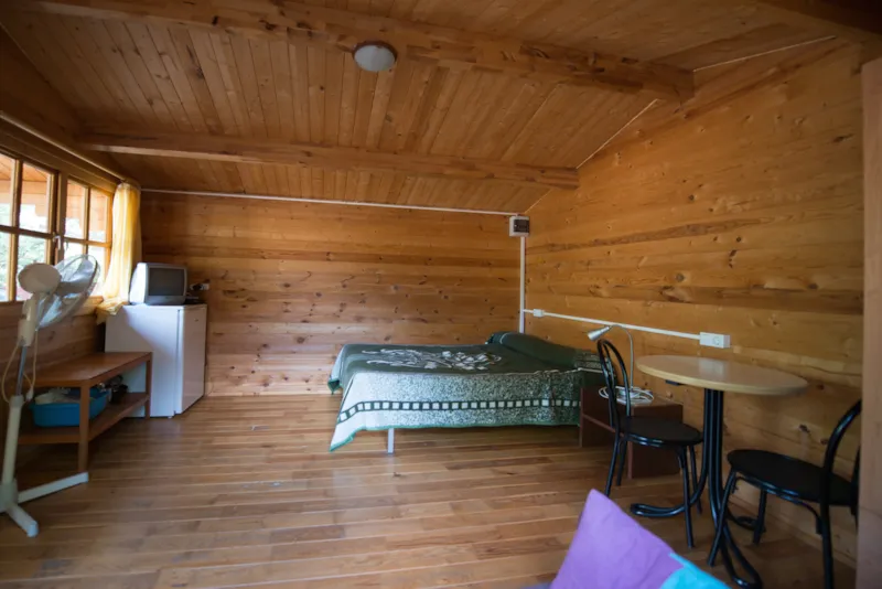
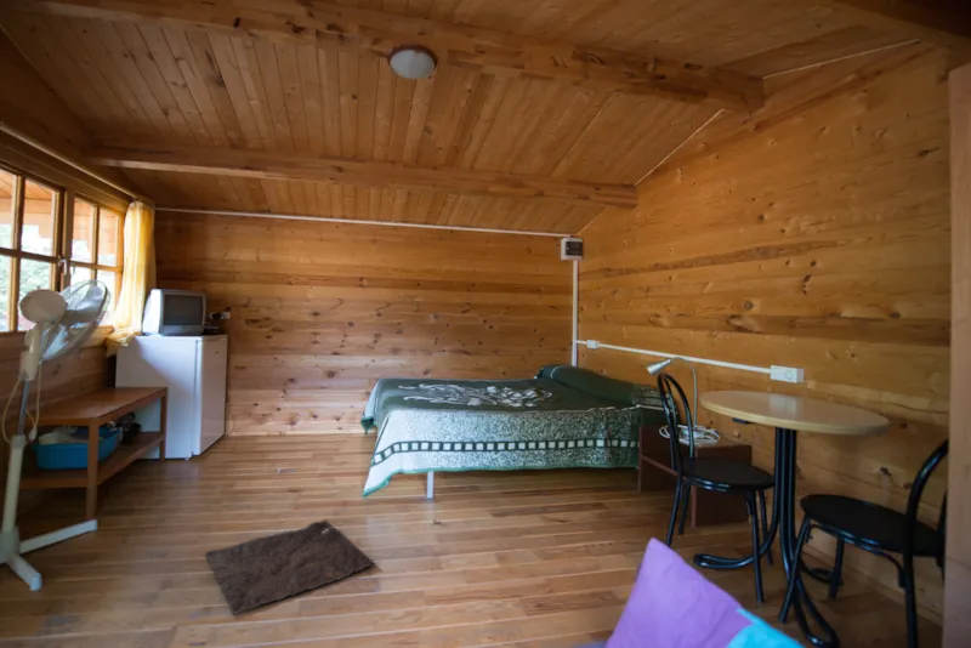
+ rug (288, 557)
